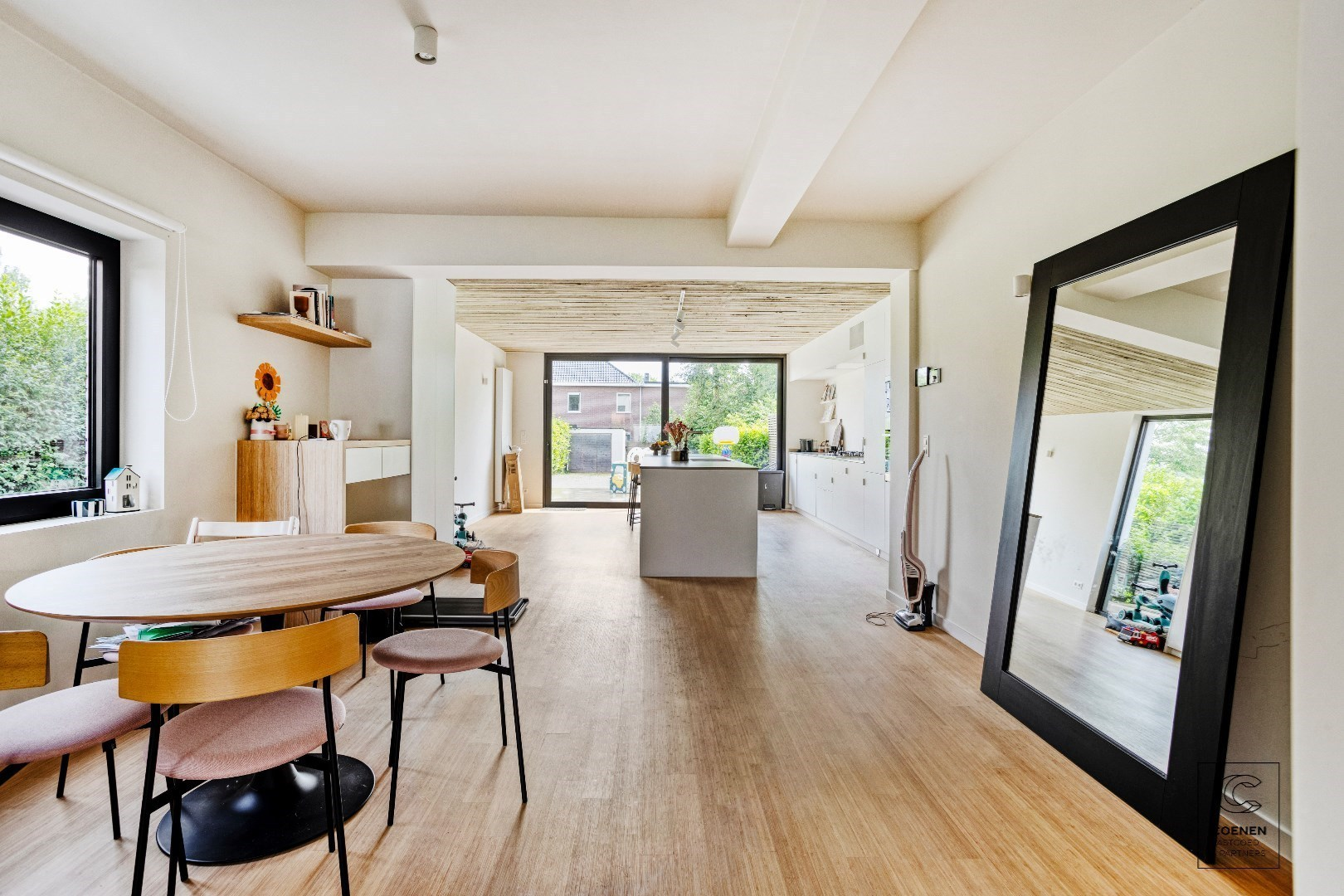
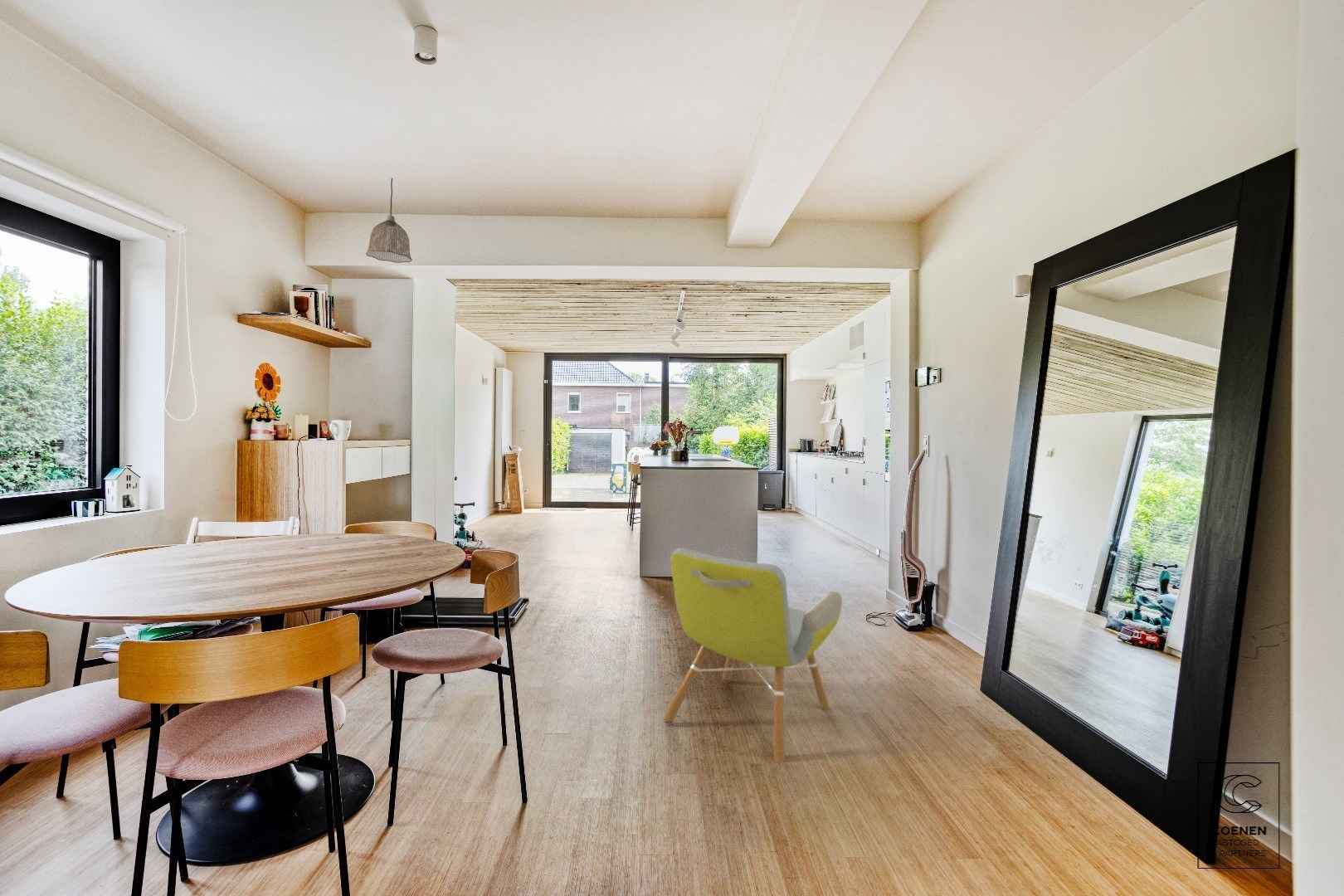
+ armchair (752, 631)
+ pendant lamp (390, 217)
